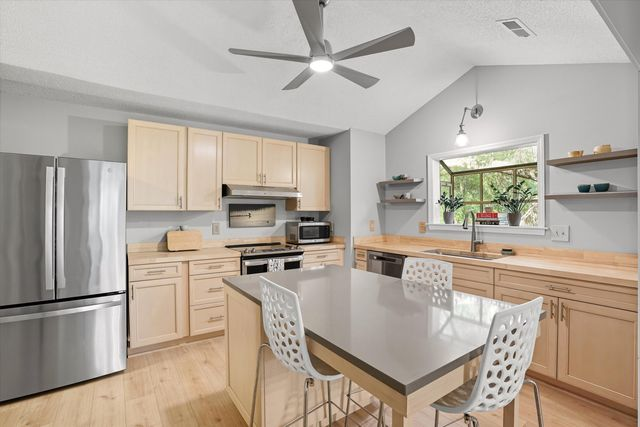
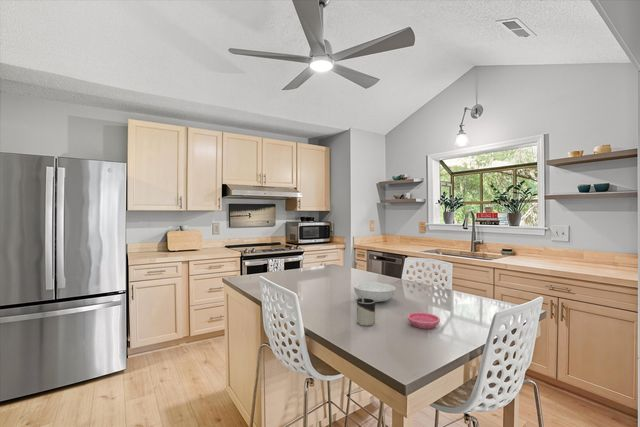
+ serving bowl (374, 293)
+ saucer (423, 320)
+ cup (365, 310)
